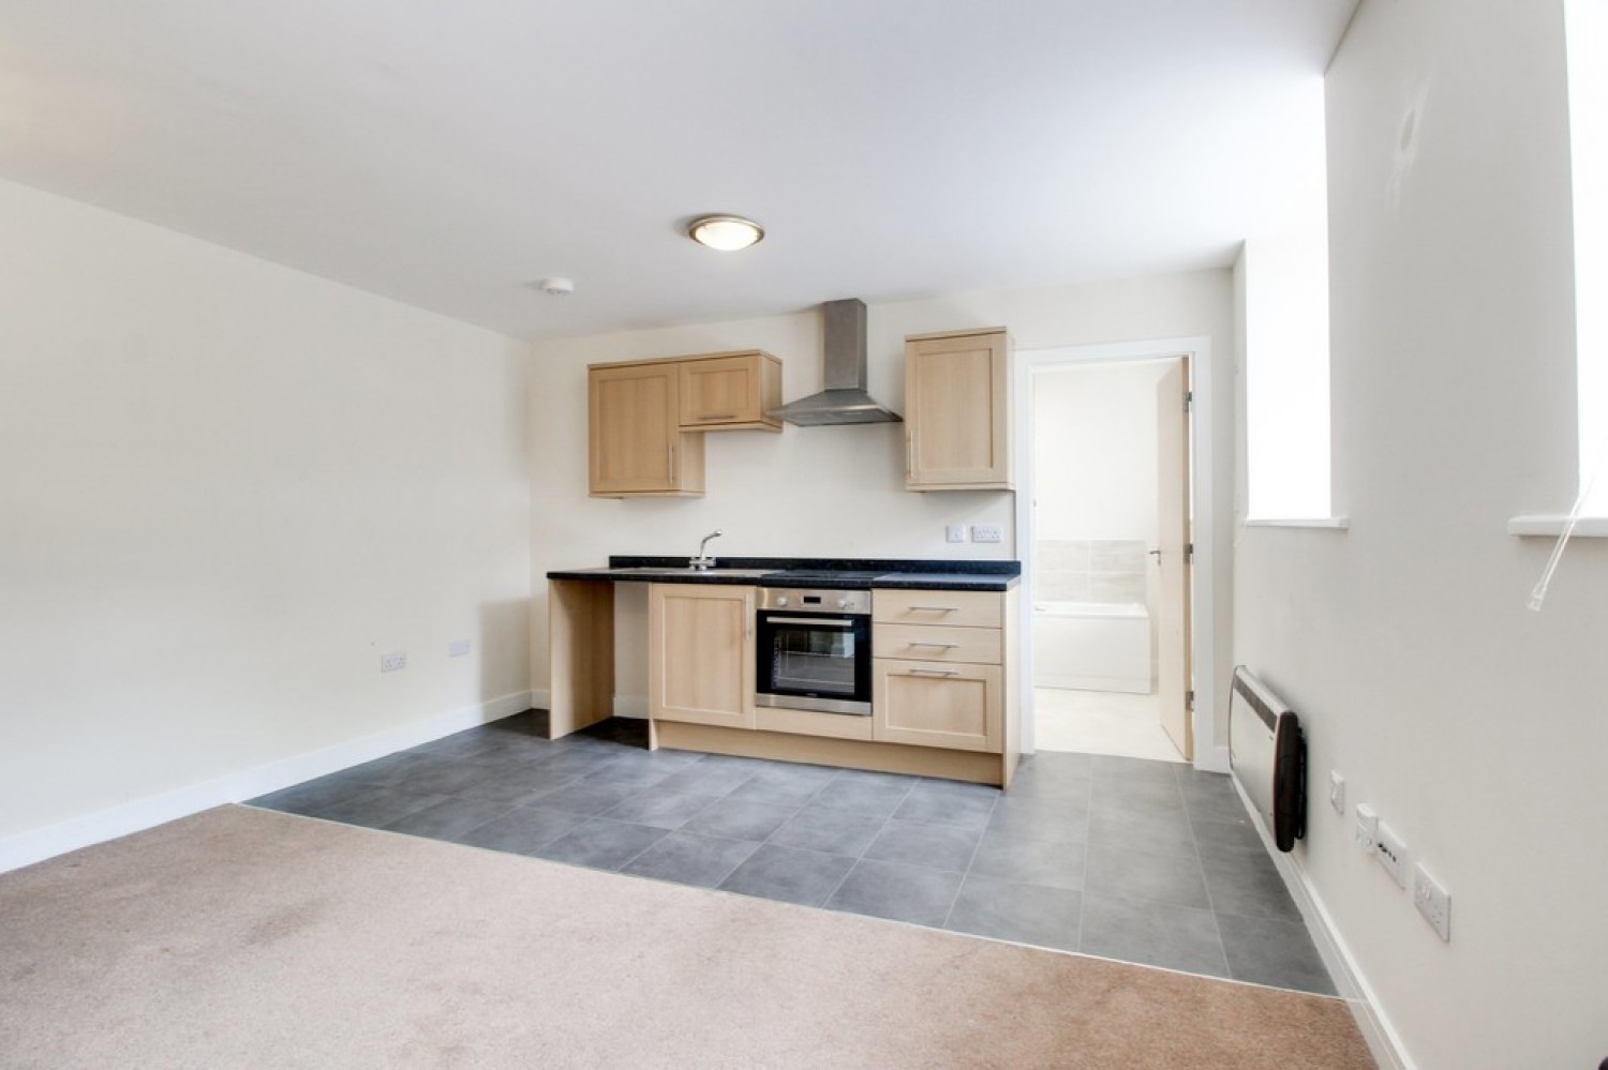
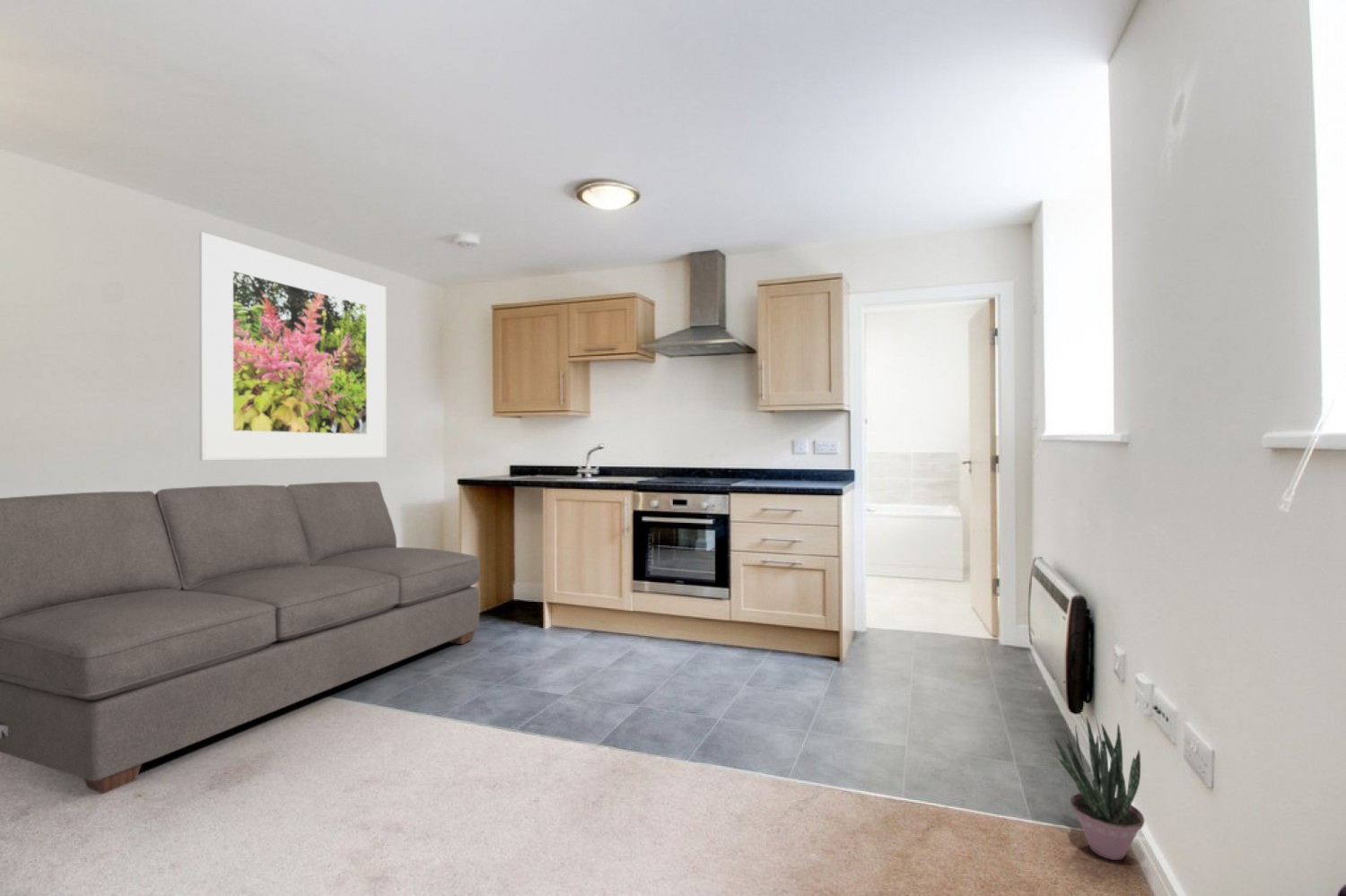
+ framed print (306, 361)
+ sofa (270, 584)
+ potted plant (1097, 785)
